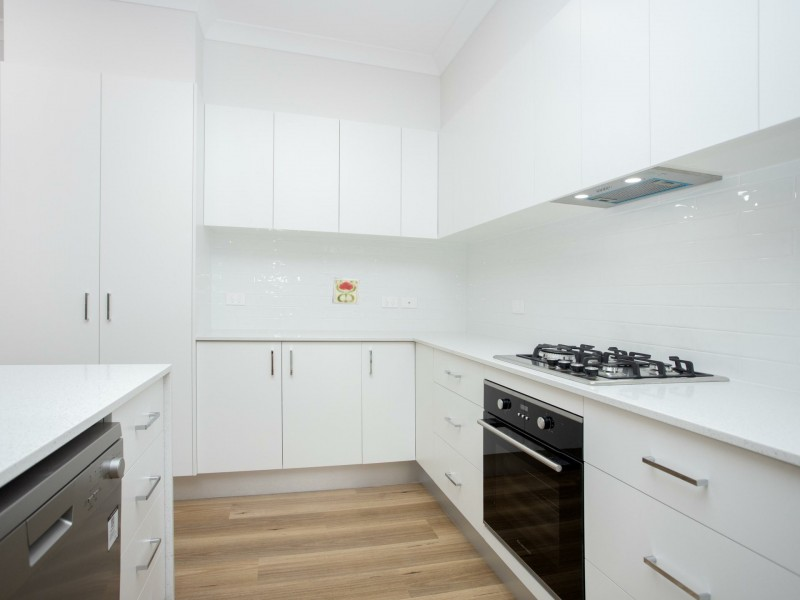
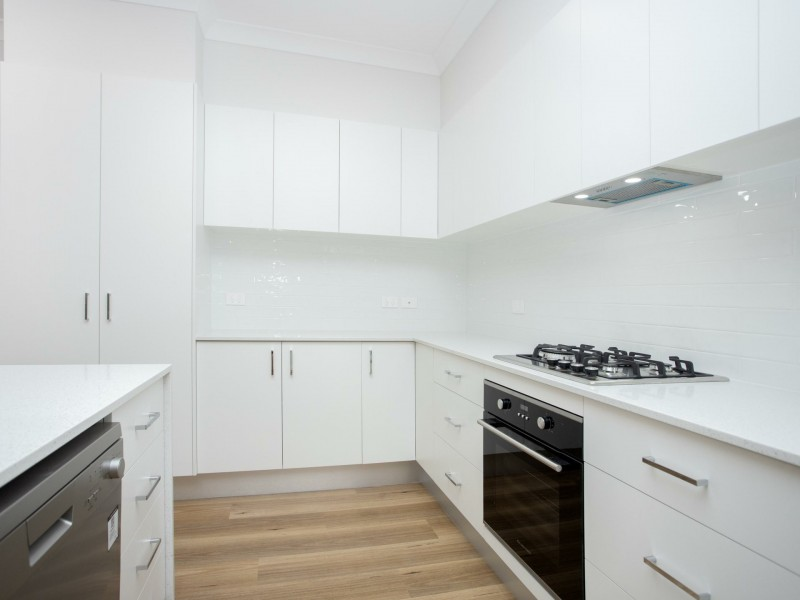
- decorative tile (346, 291)
